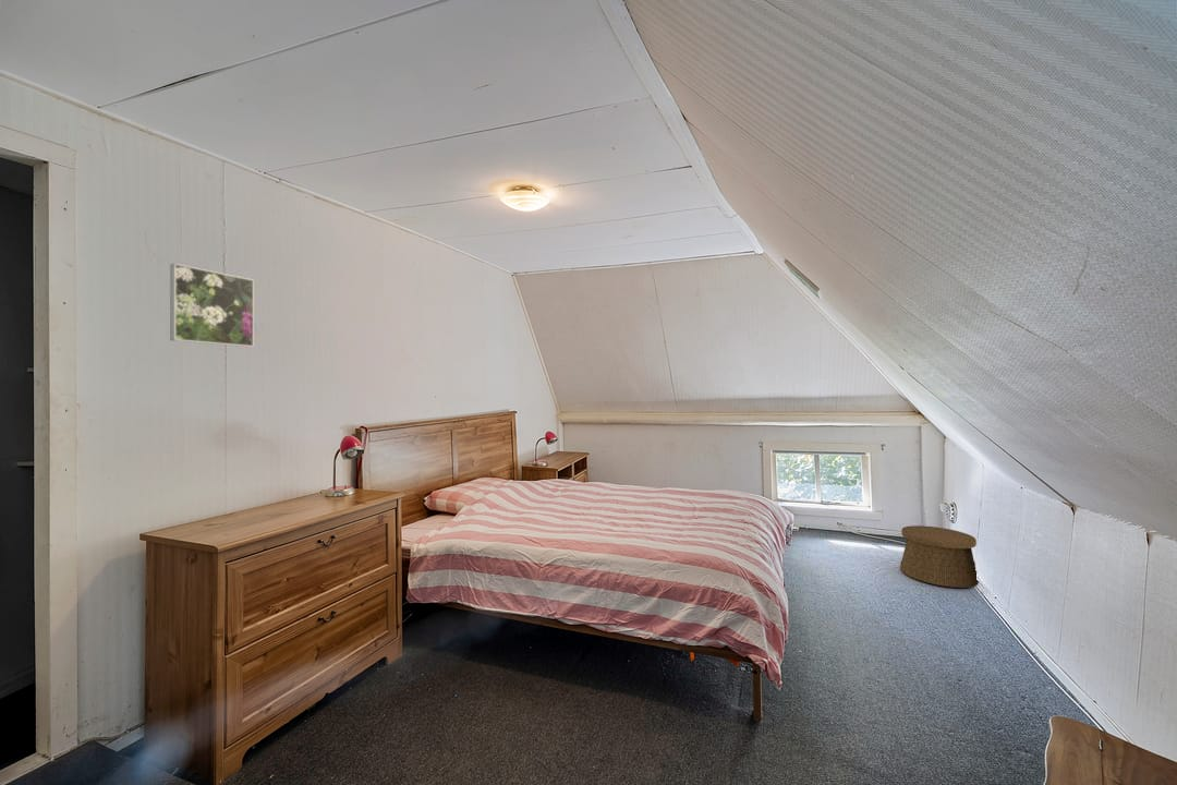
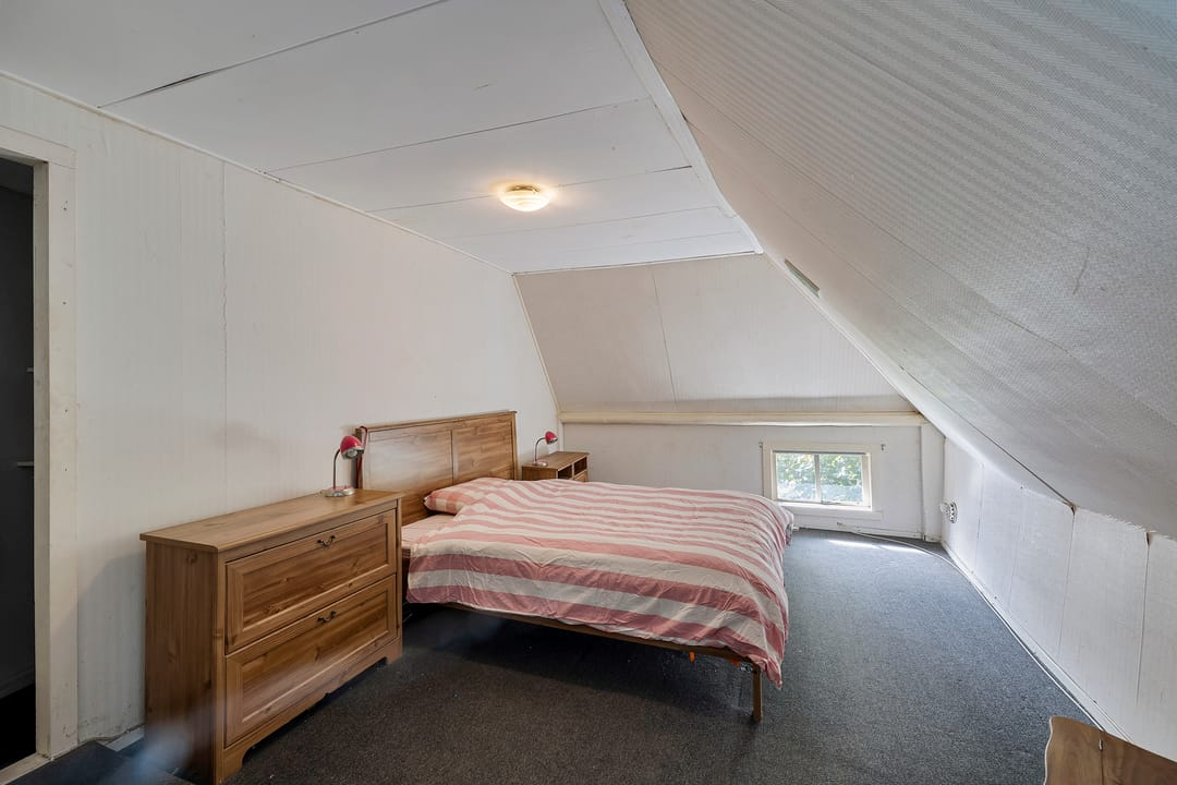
- basket (937, 554)
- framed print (215, 307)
